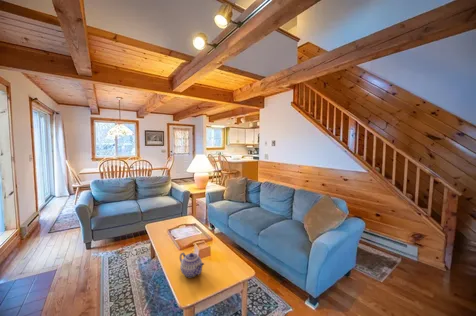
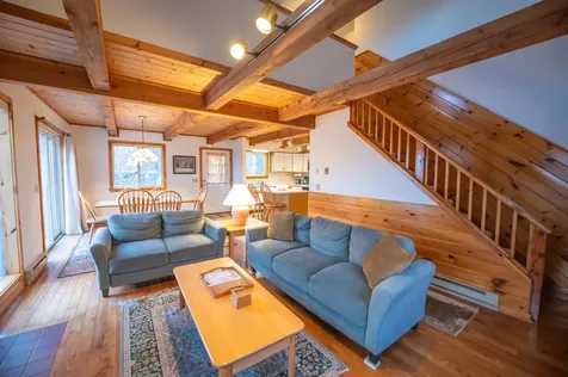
- teapot (191, 263)
